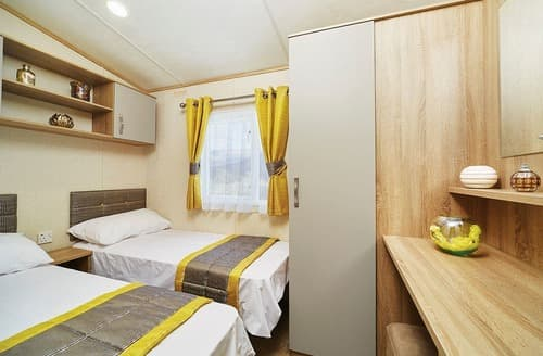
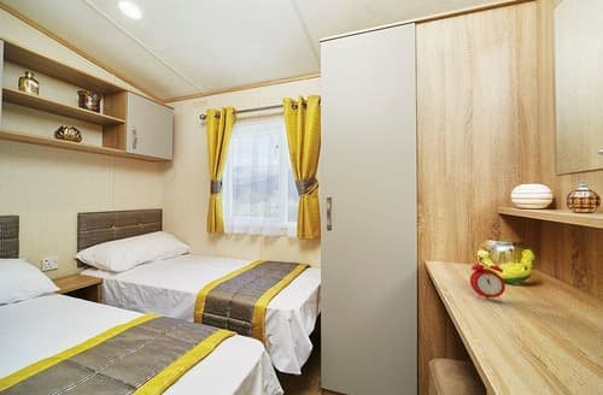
+ alarm clock (487, 278)
